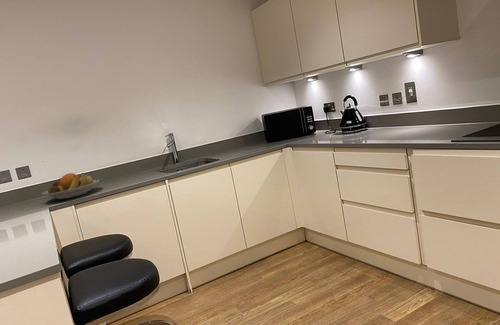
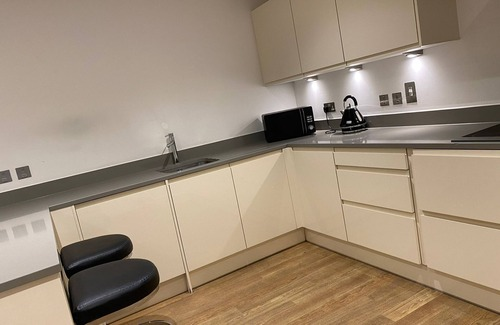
- fruit bowl (70, 184)
